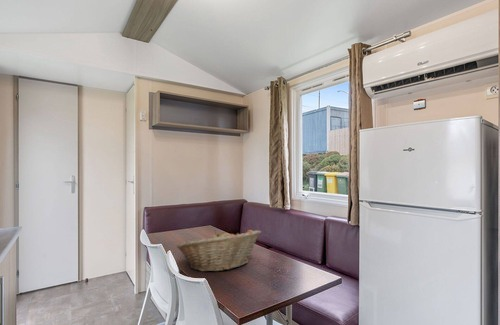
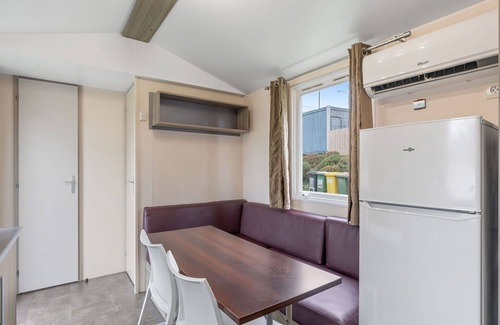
- fruit basket (220, 245)
